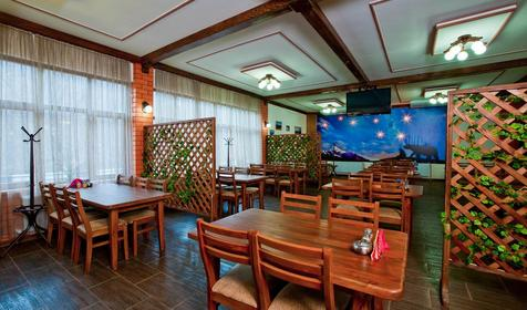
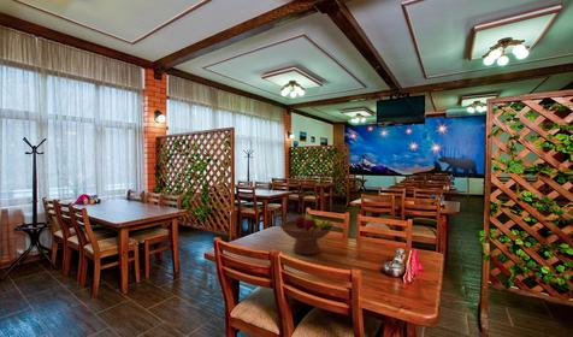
+ fruit bowl (306, 232)
